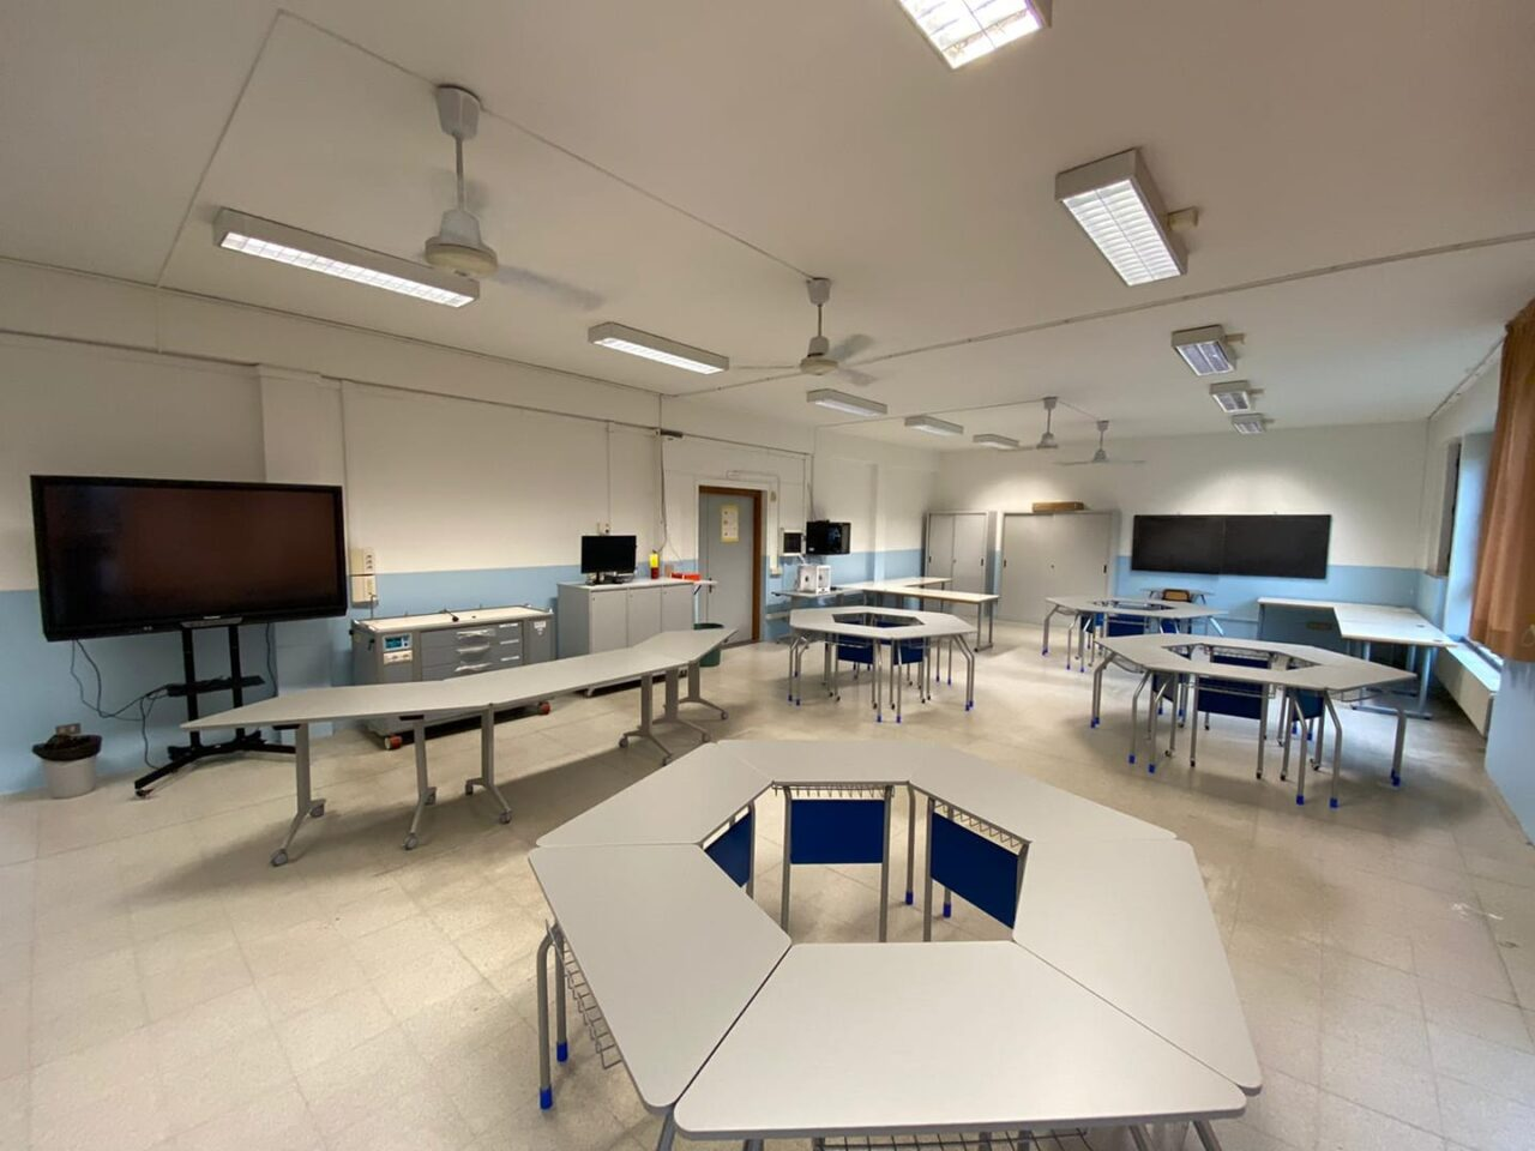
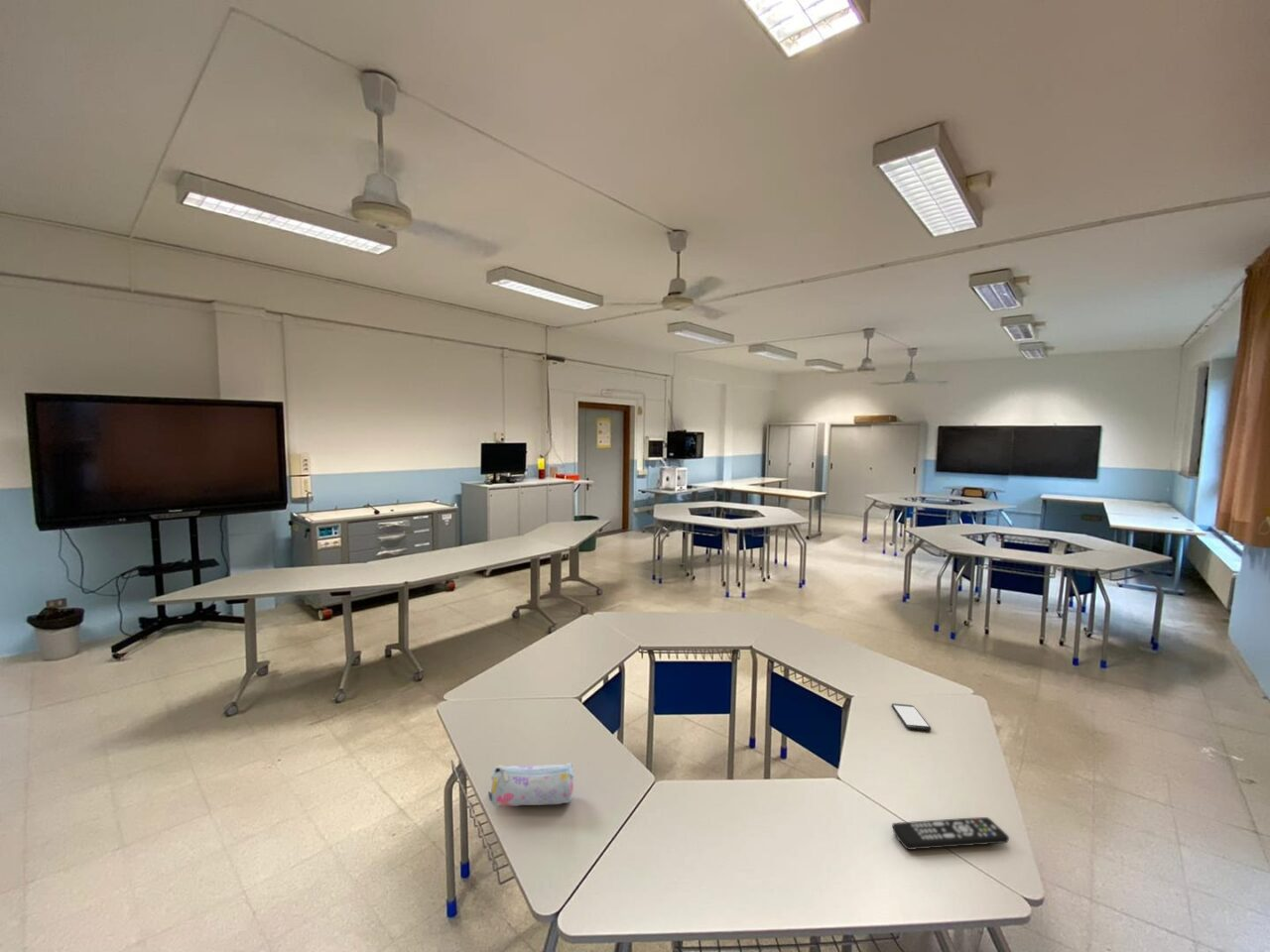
+ remote control (949, 833)
+ pencil case (533, 782)
+ smartphone (910, 716)
